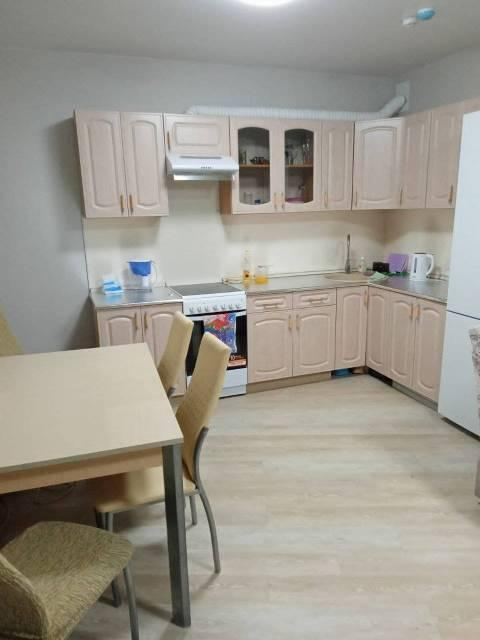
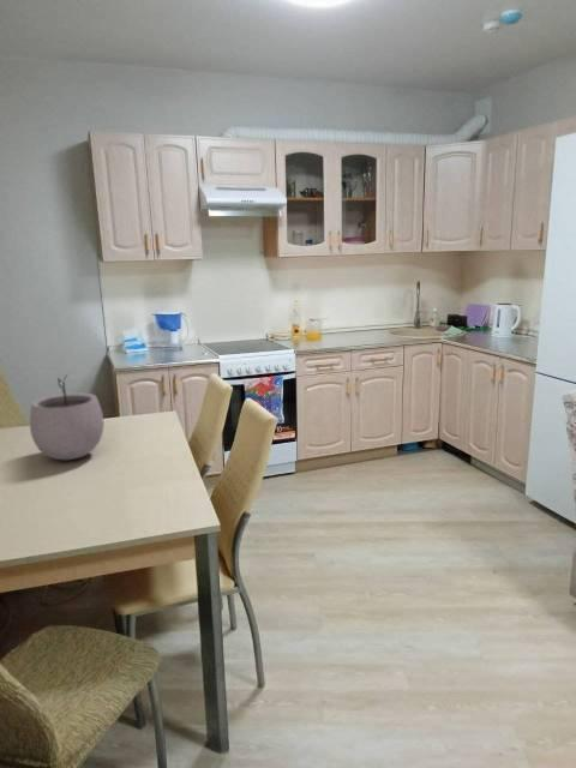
+ plant pot (66, 415)
